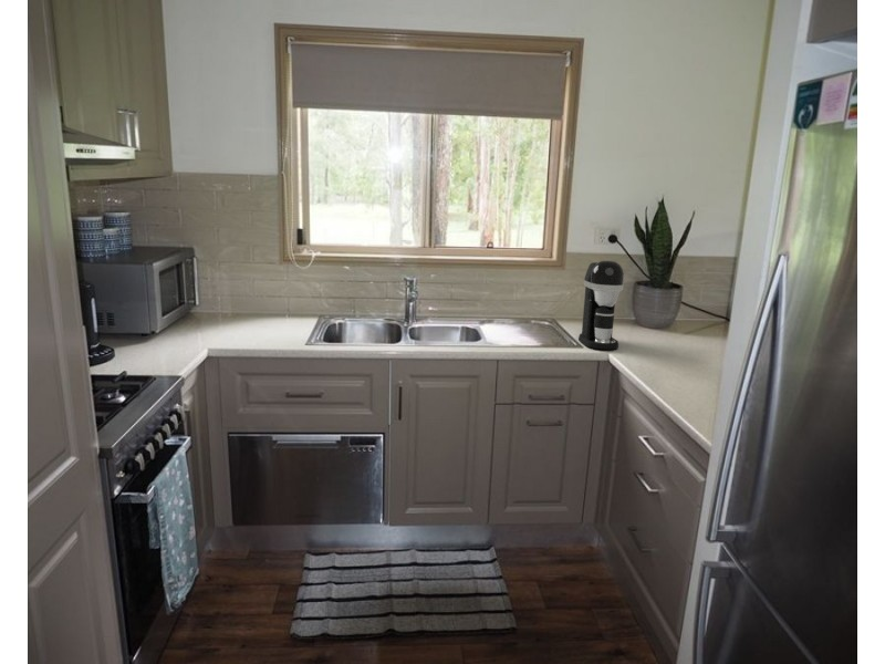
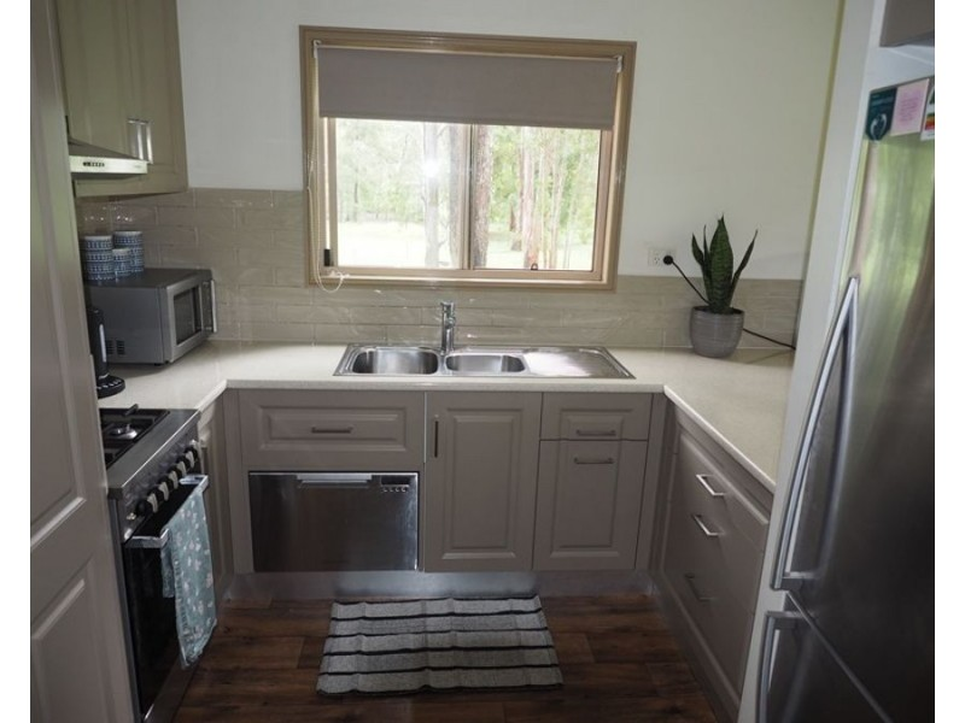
- coffee maker (601, 301)
